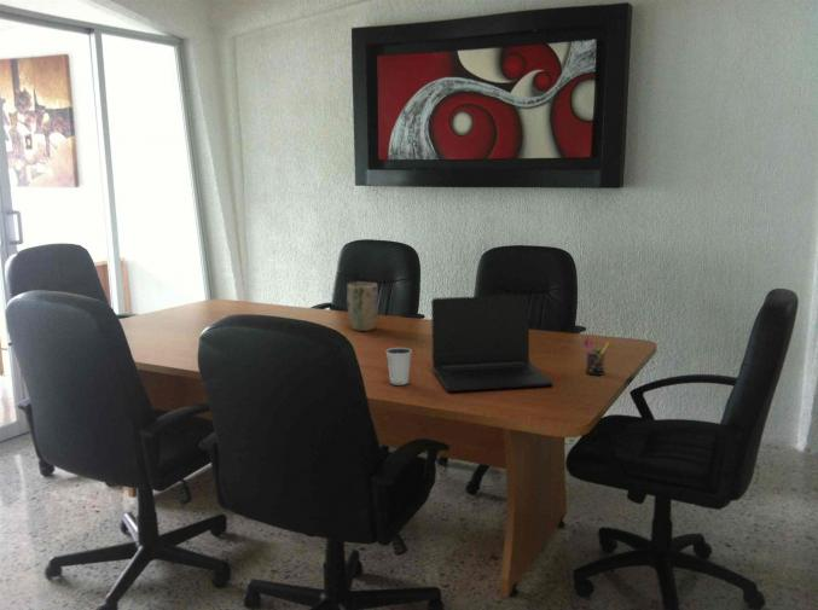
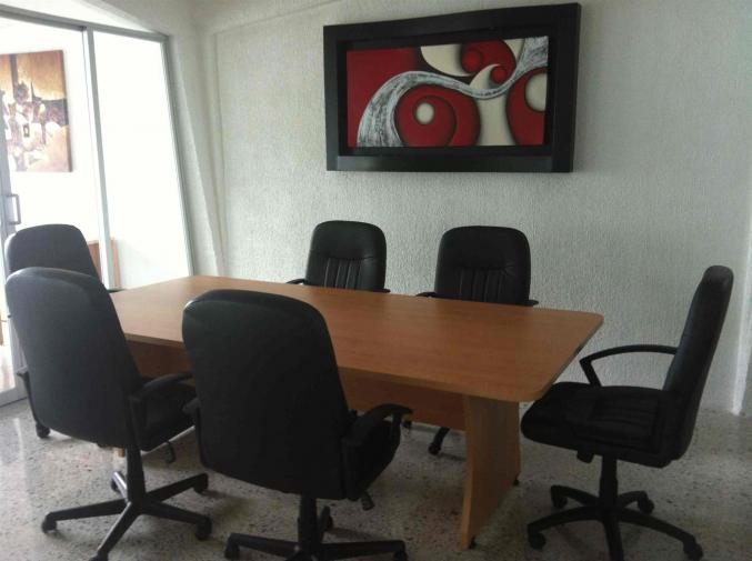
- dixie cup (399, 366)
- plant pot (362, 306)
- pen holder (594, 355)
- laptop (489, 341)
